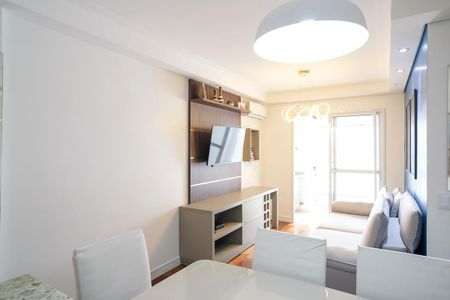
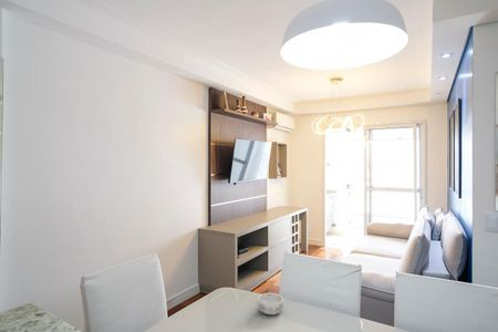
+ decorative bowl (270, 303)
